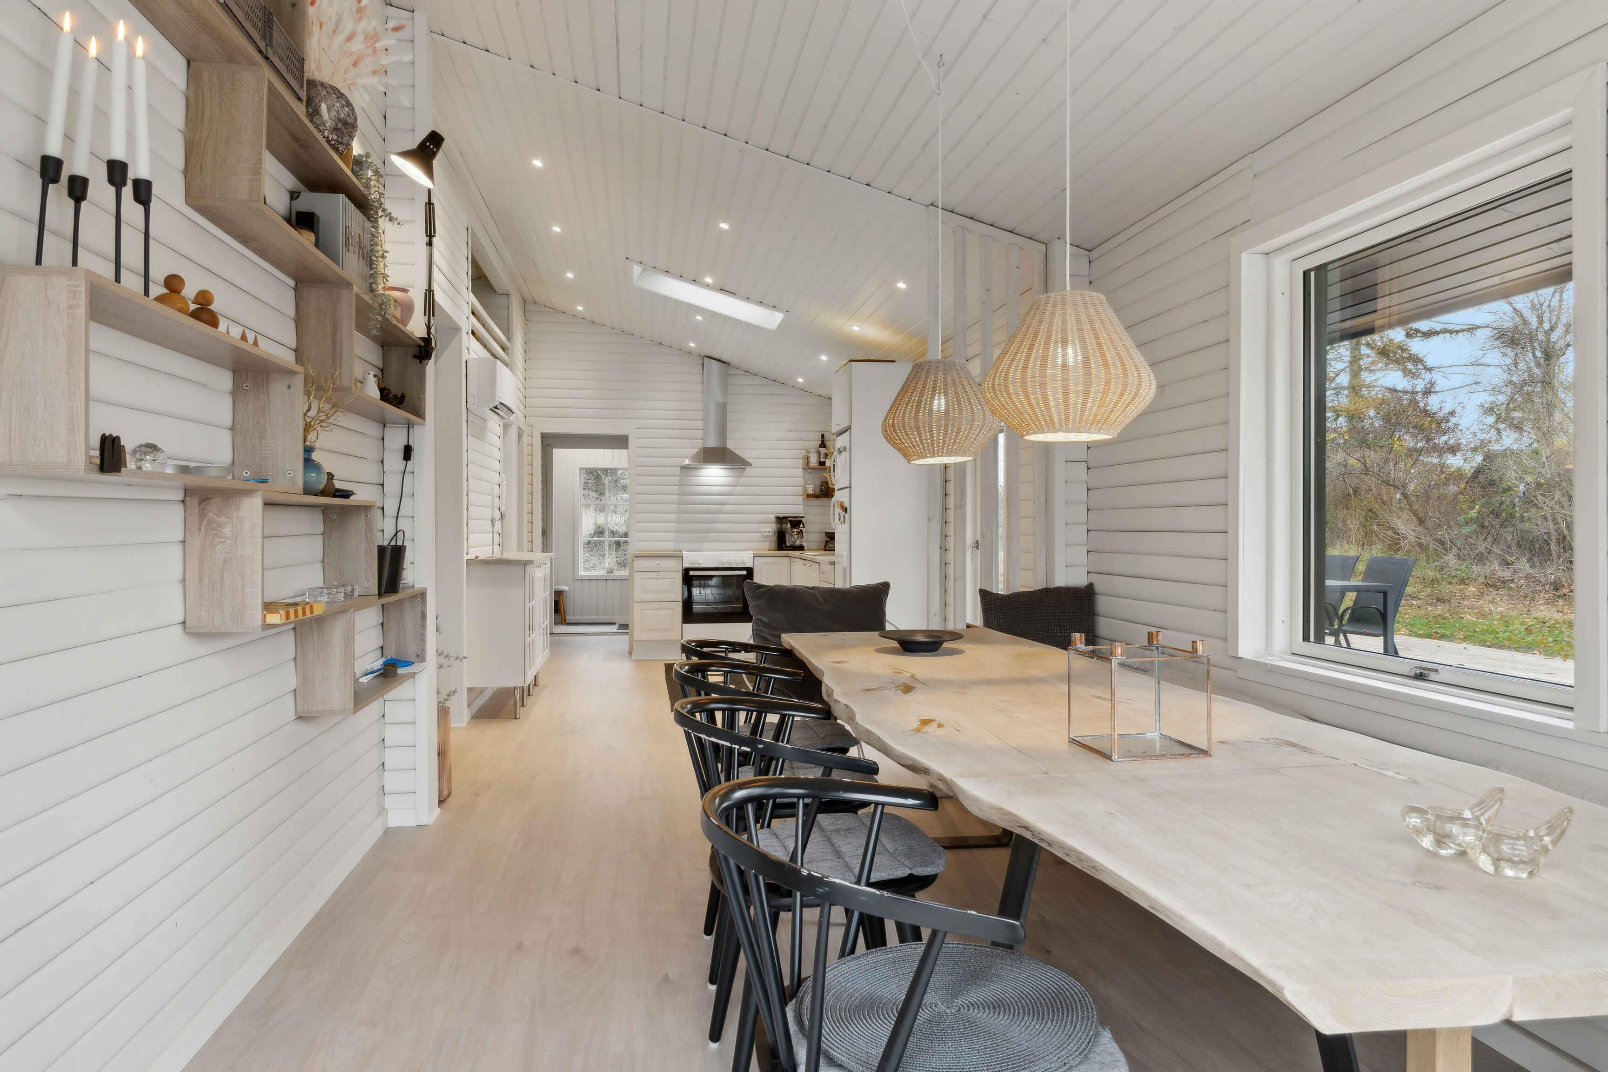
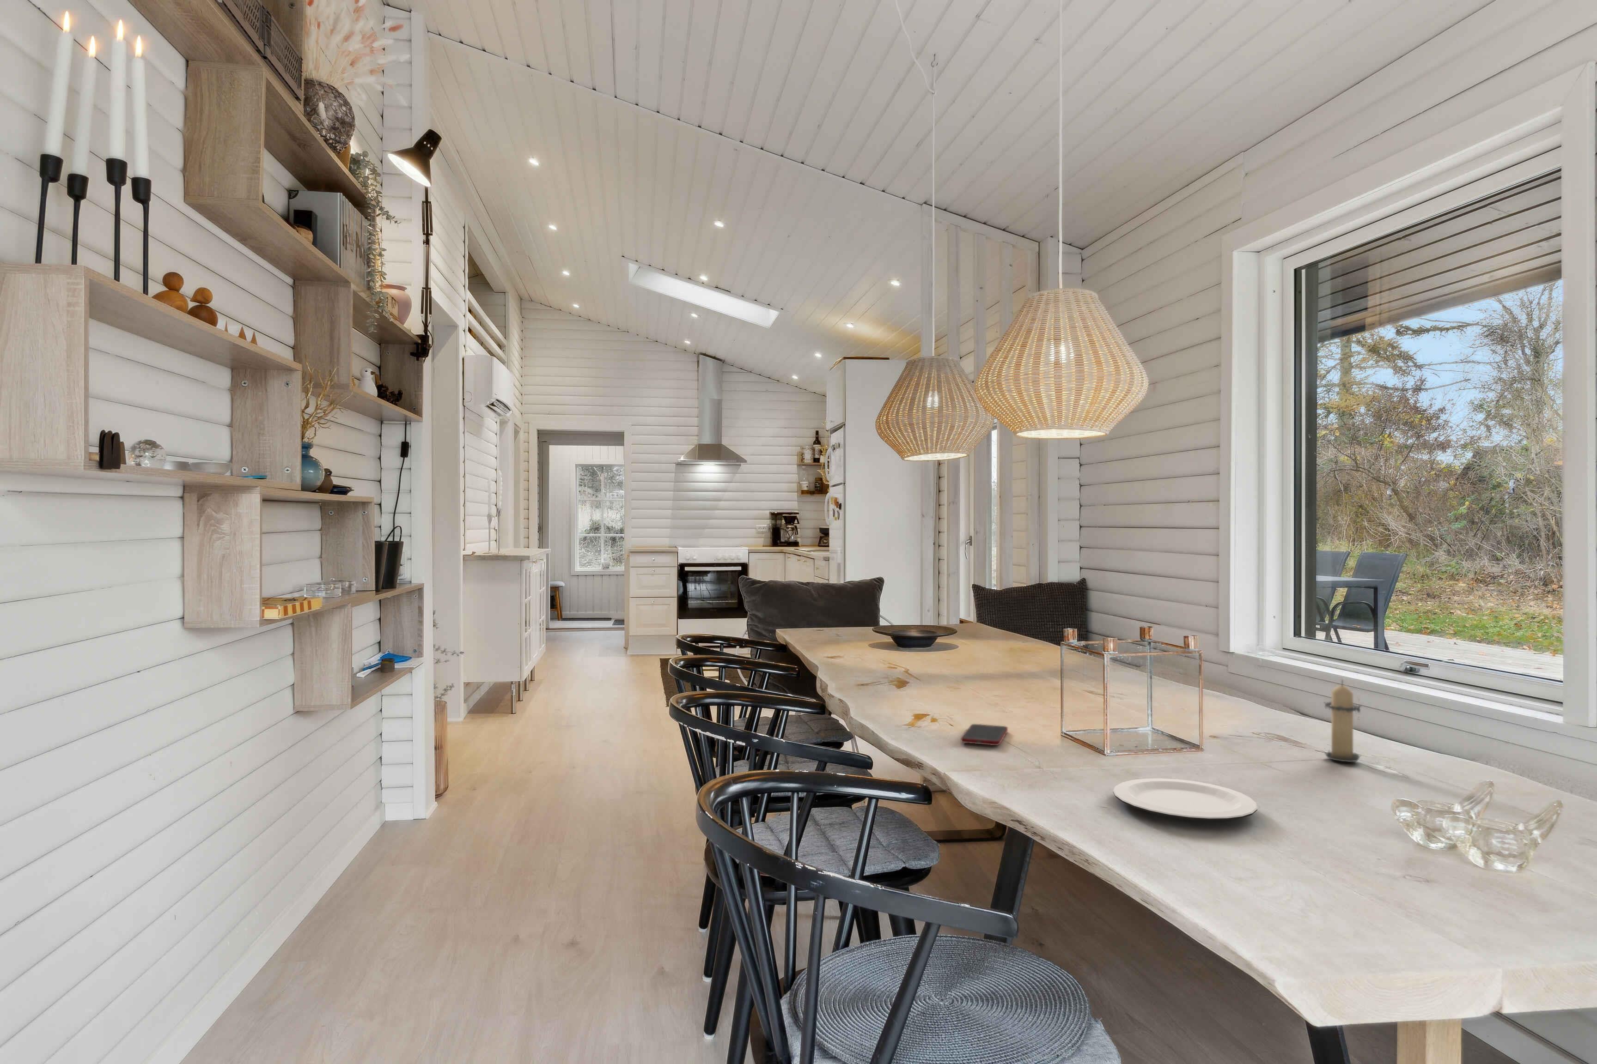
+ plate (1183, 800)
+ candle (1342, 720)
+ cell phone (985, 734)
